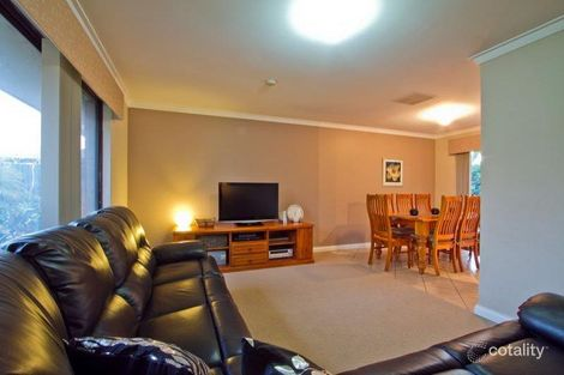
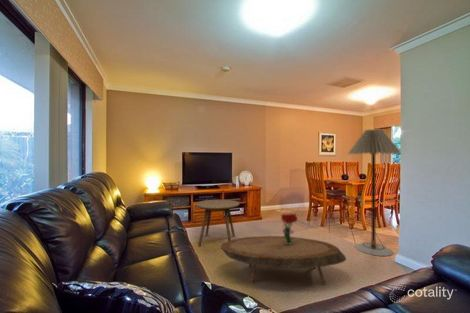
+ side table (225, 221)
+ bouquet (288, 229)
+ floor lamp (373, 189)
+ coffee table (281, 260)
